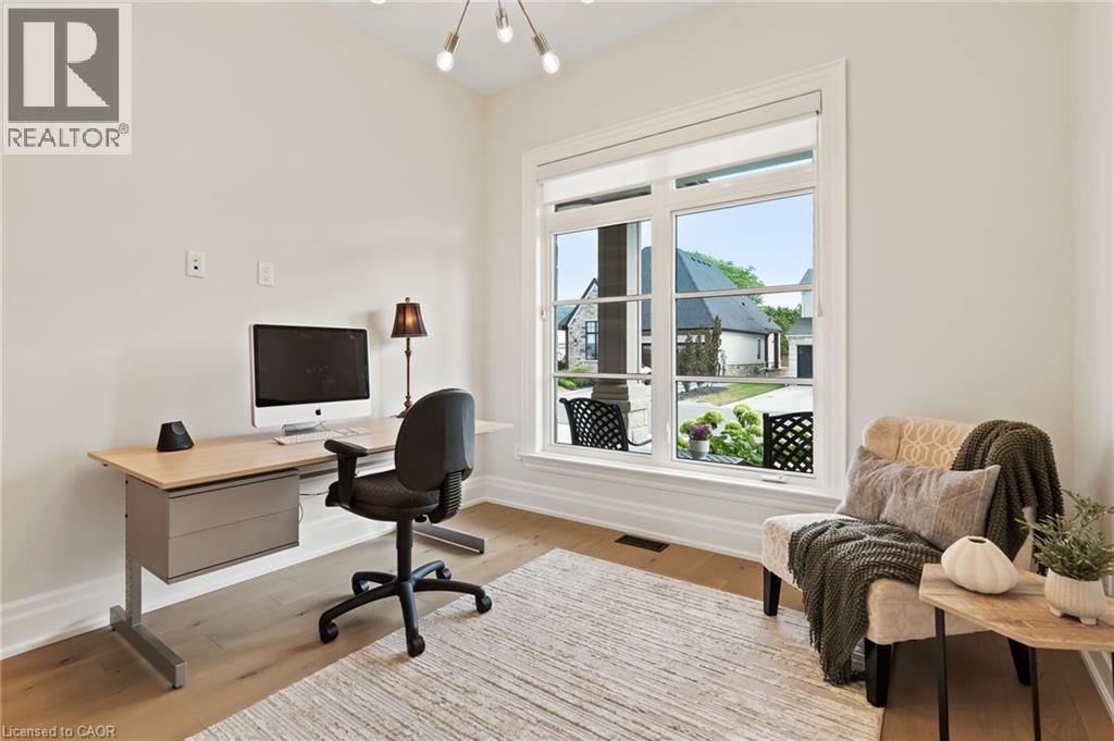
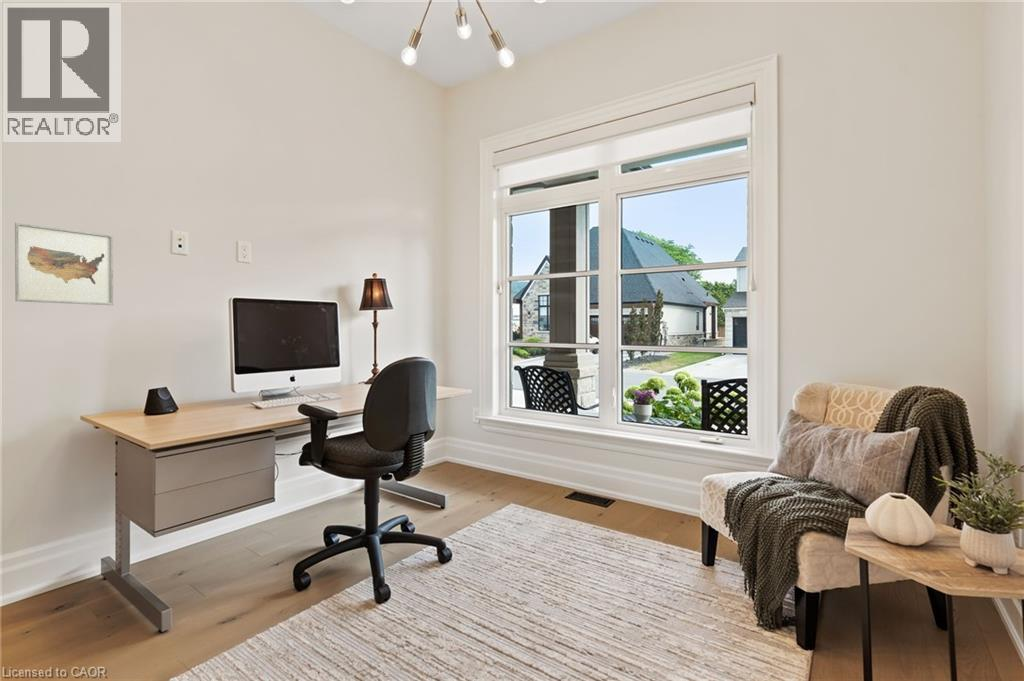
+ wall art (67, 266)
